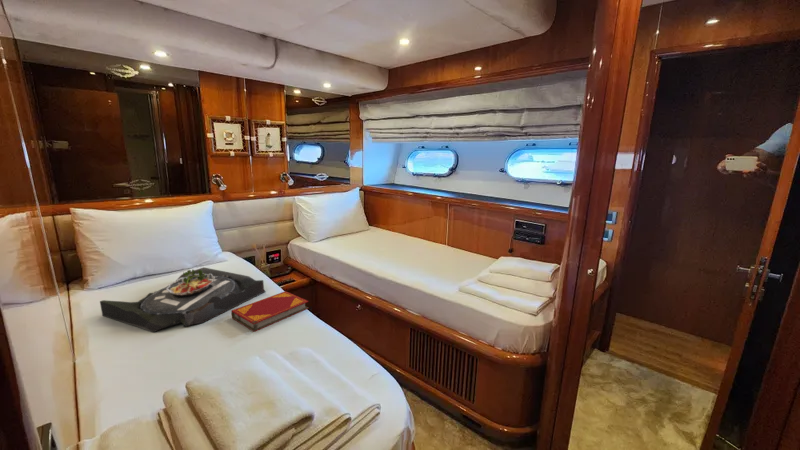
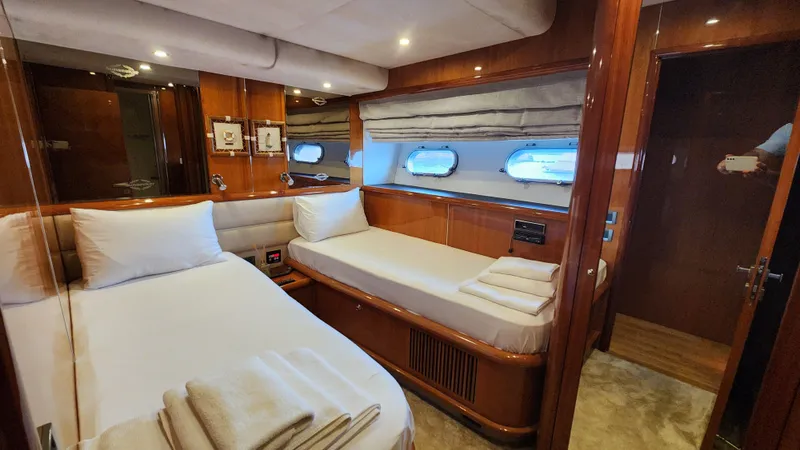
- hardback book (271, 309)
- serving tray (189, 287)
